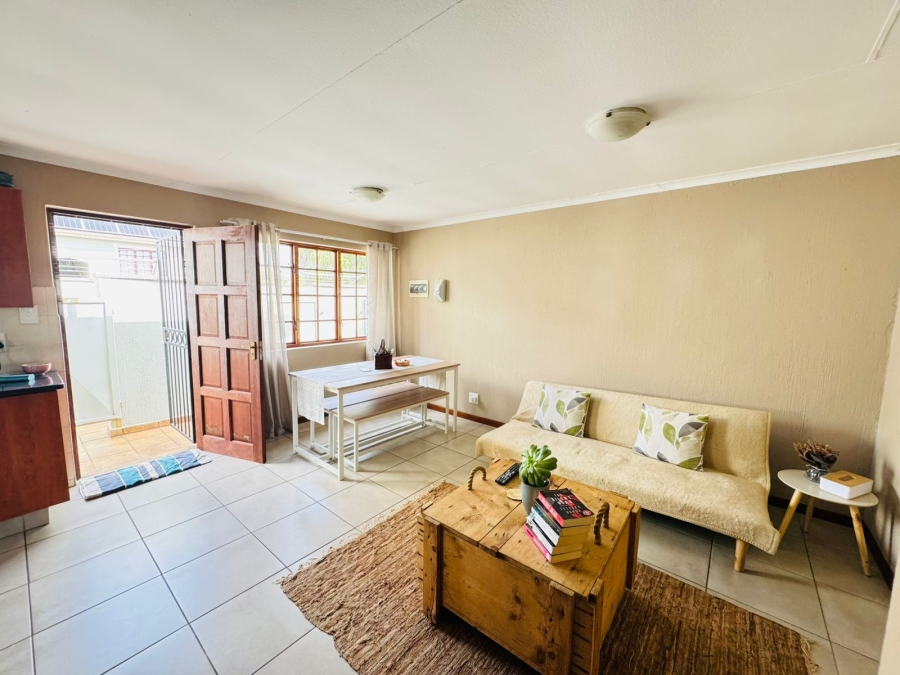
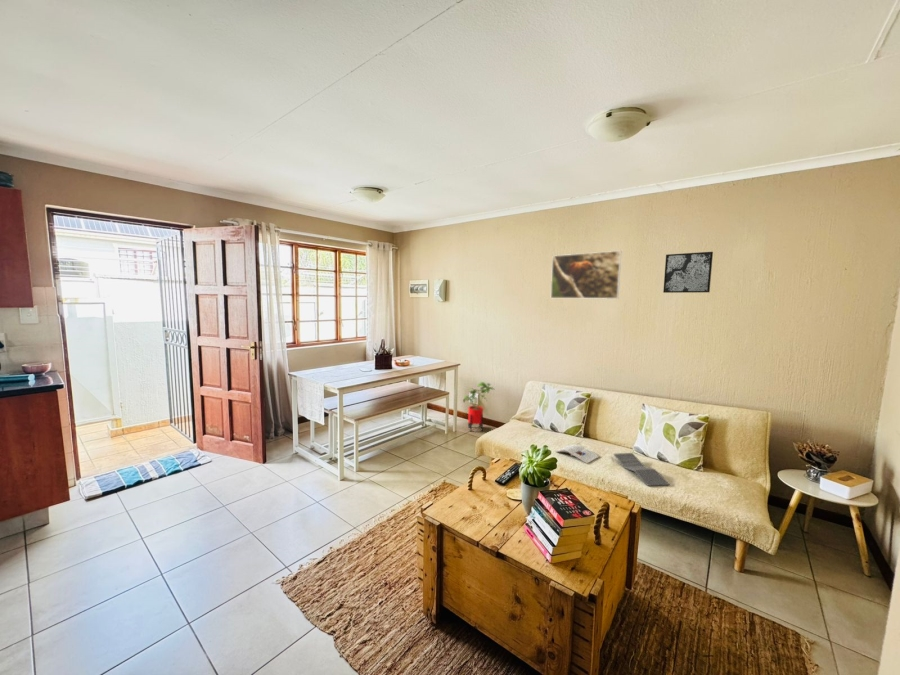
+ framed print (583, 276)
+ laptop (639, 468)
+ house plant (476, 406)
+ magazine (577, 451)
+ wall art (687, 273)
